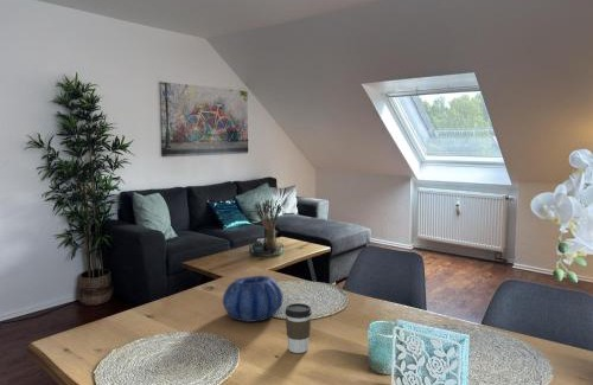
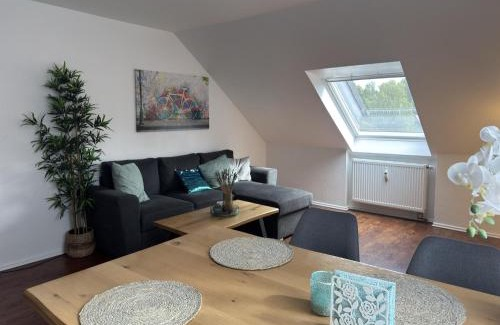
- coffee cup (298, 327)
- decorative bowl (253, 296)
